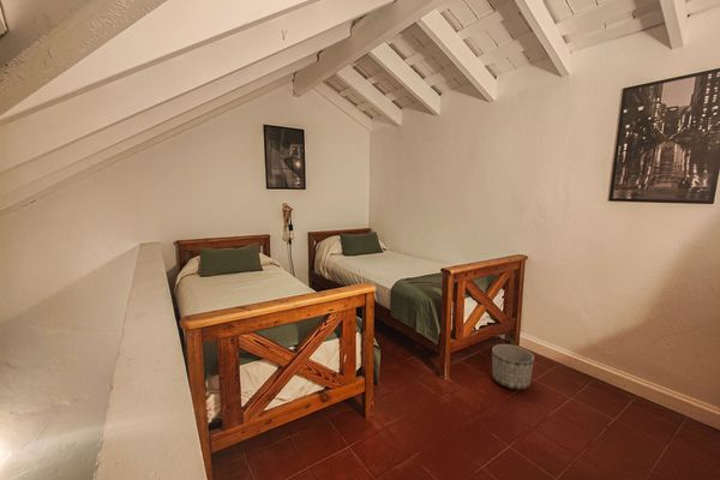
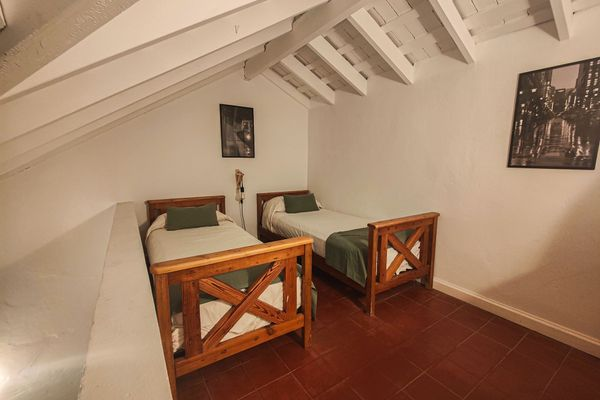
- planter (511, 367)
